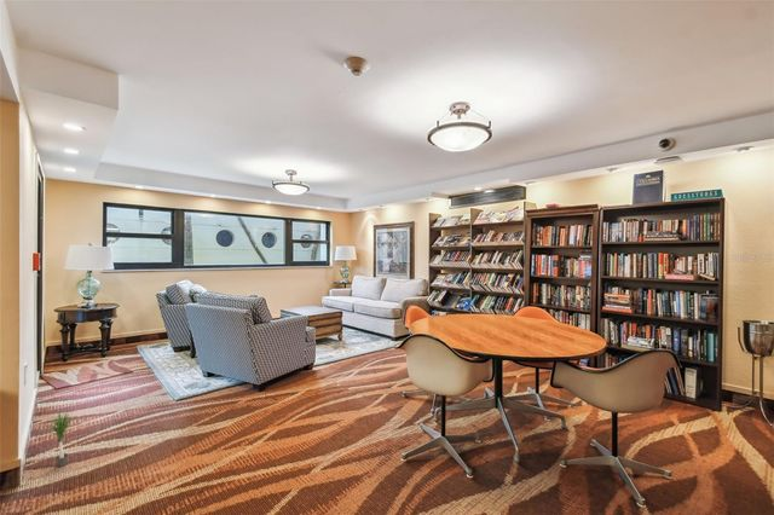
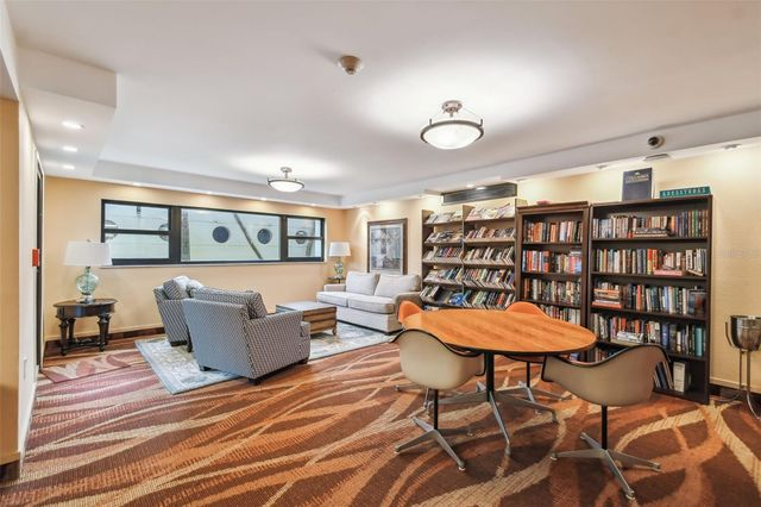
- potted plant (60, 436)
